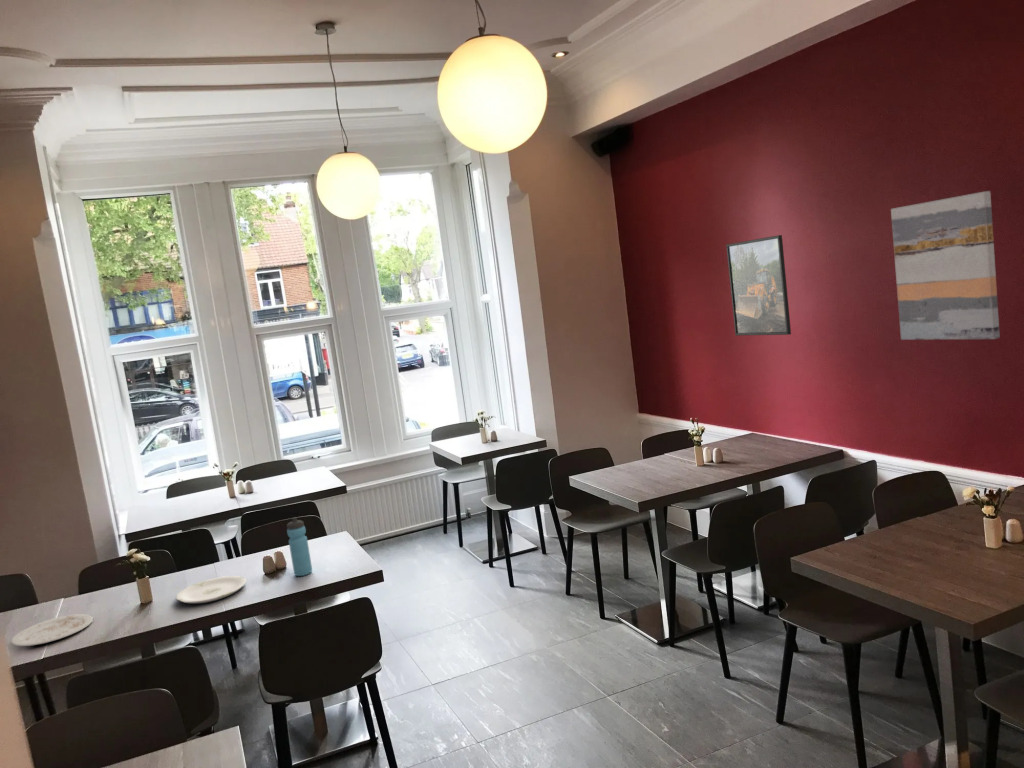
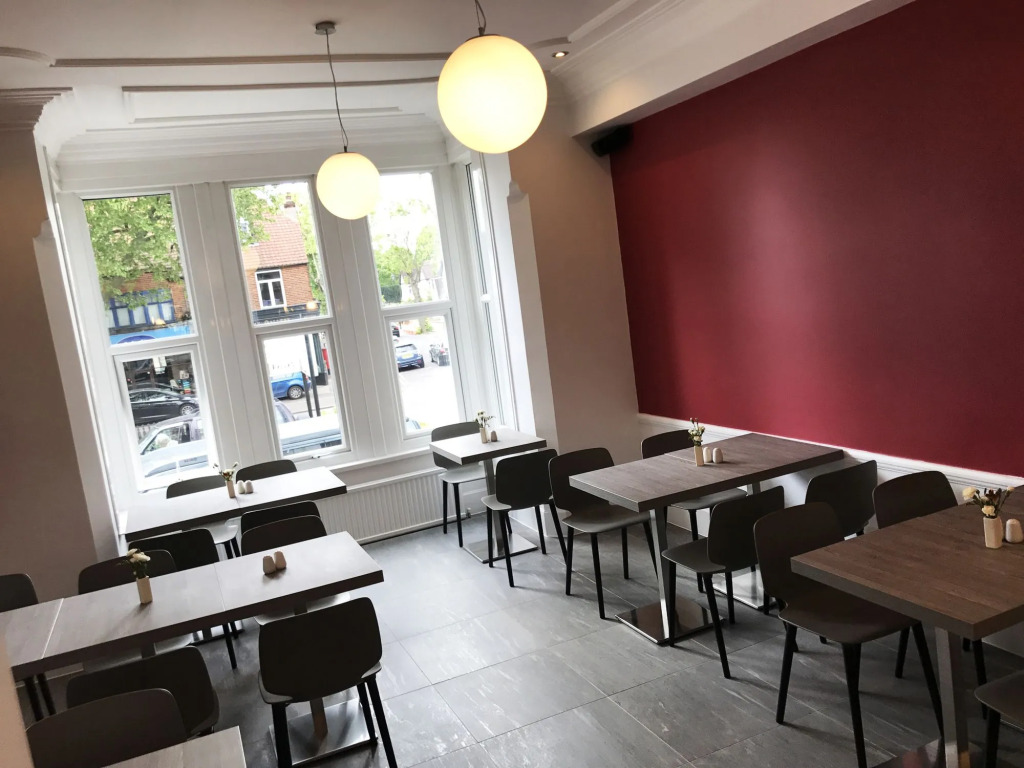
- plate (212, 590)
- plate (53, 630)
- water bottle (298, 545)
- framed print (757, 287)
- wall art (942, 270)
